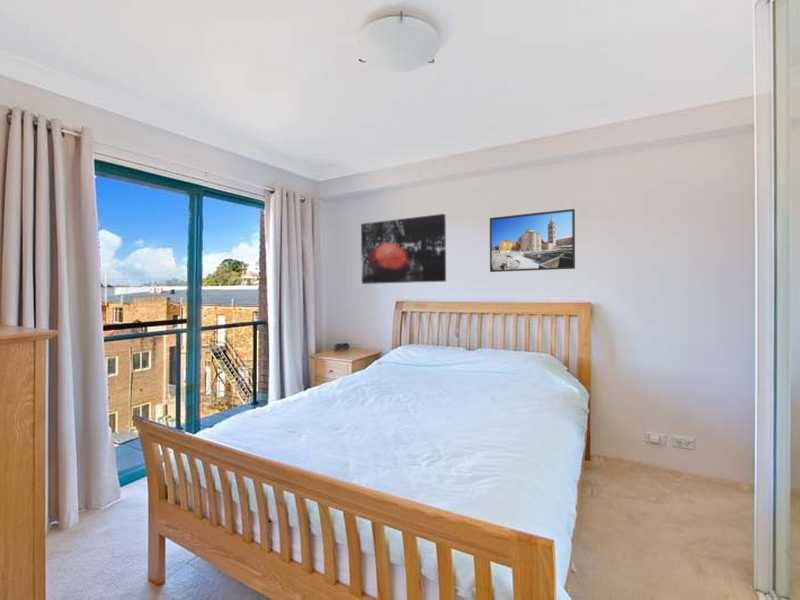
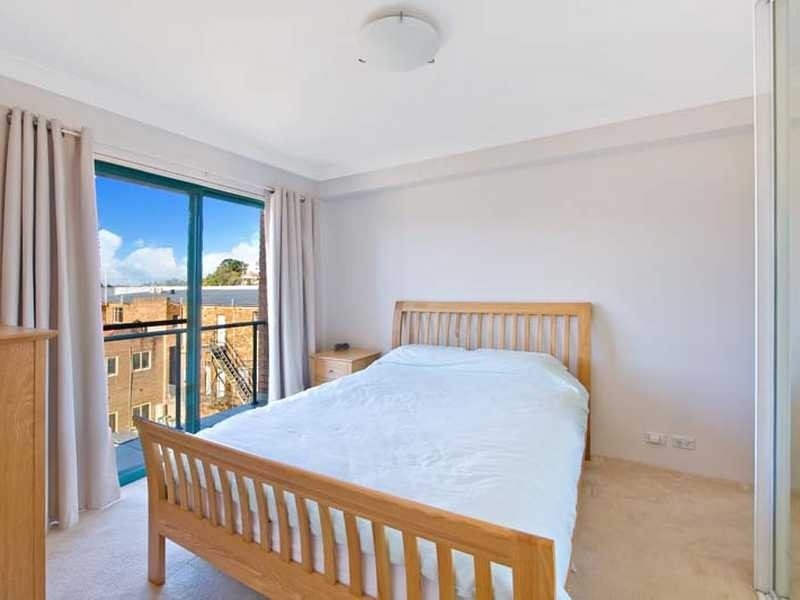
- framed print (530, 242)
- wall art (401, 251)
